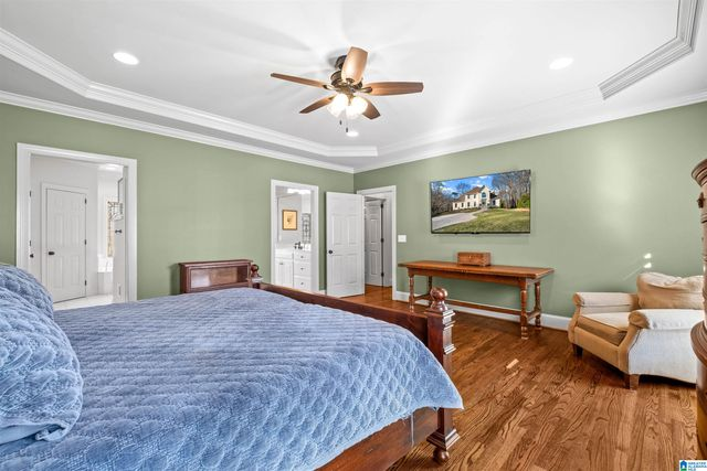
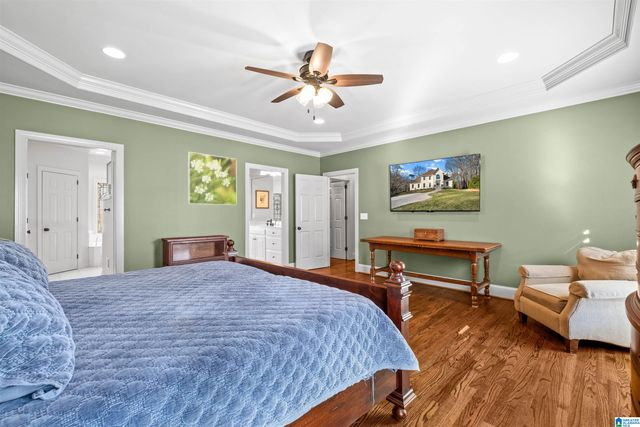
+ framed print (213, 180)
